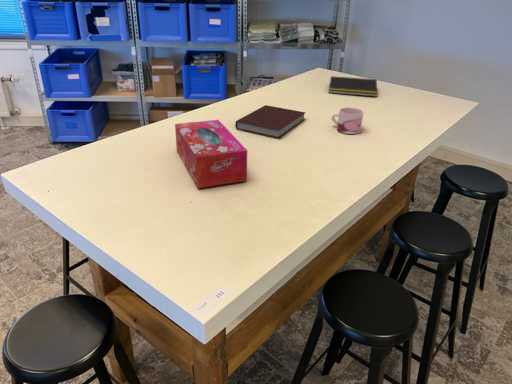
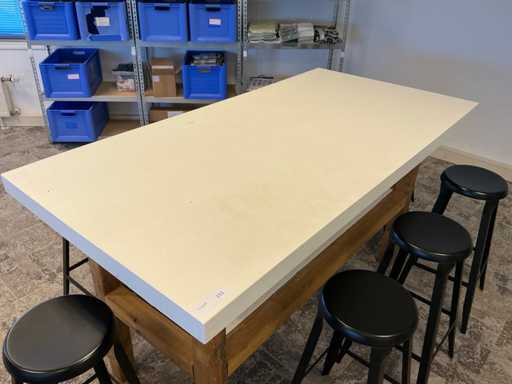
- notepad (353, 86)
- mug (346, 119)
- notebook (271, 120)
- tissue box (209, 150)
